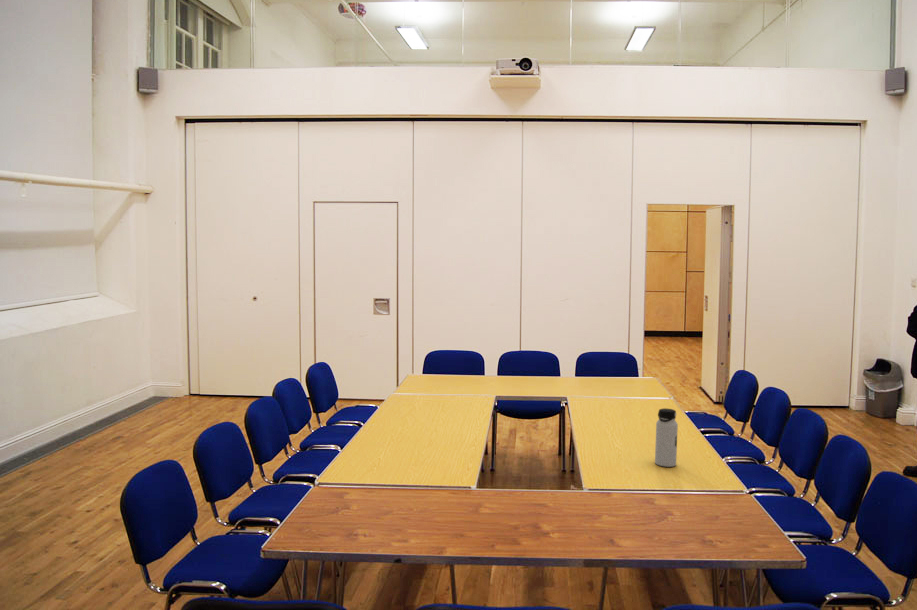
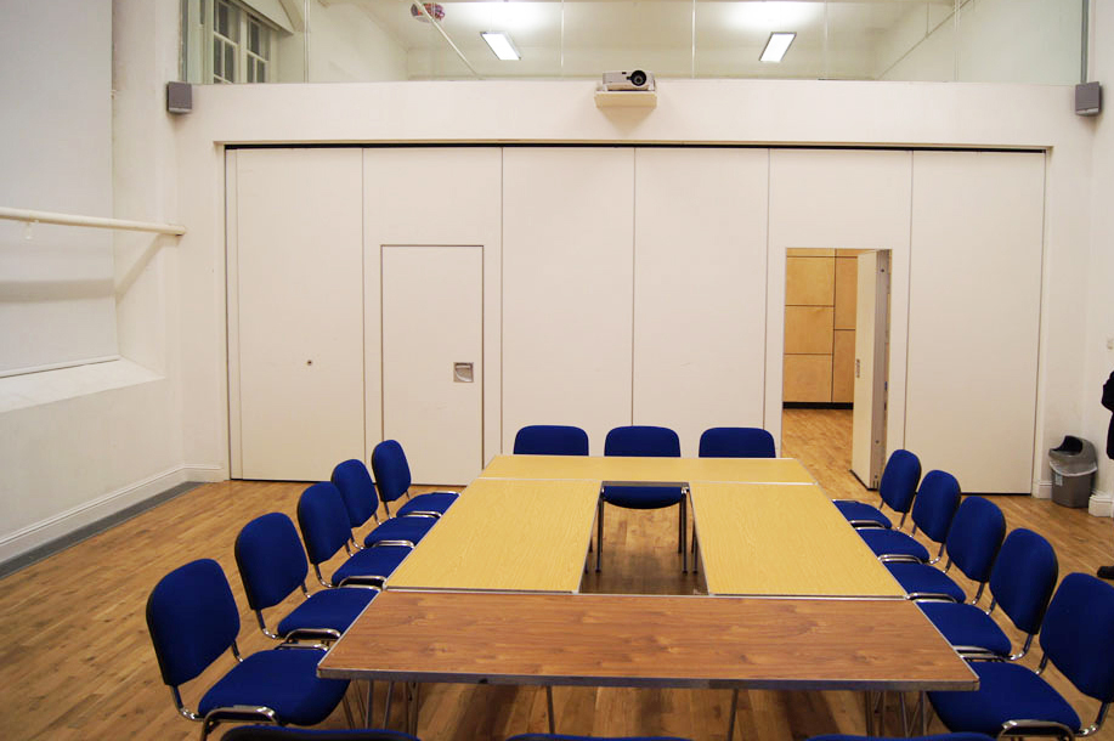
- water bottle (666, 436)
